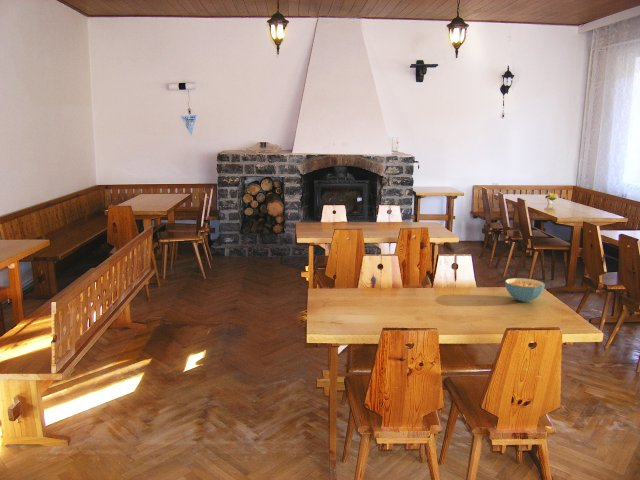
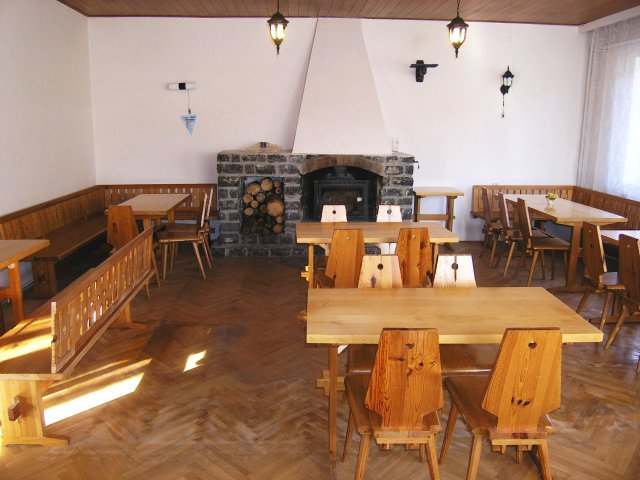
- cereal bowl (524, 291)
